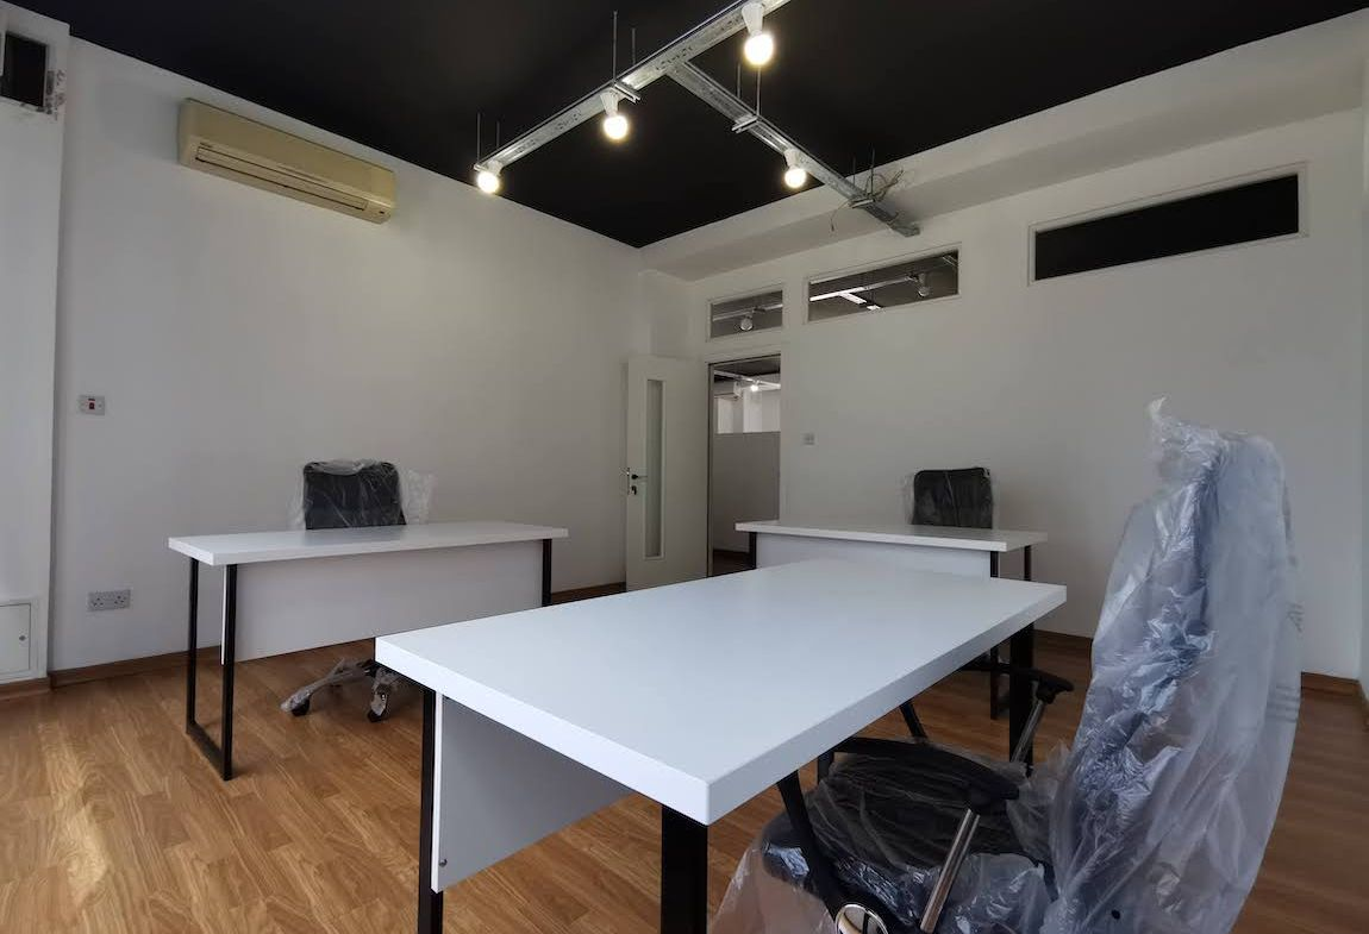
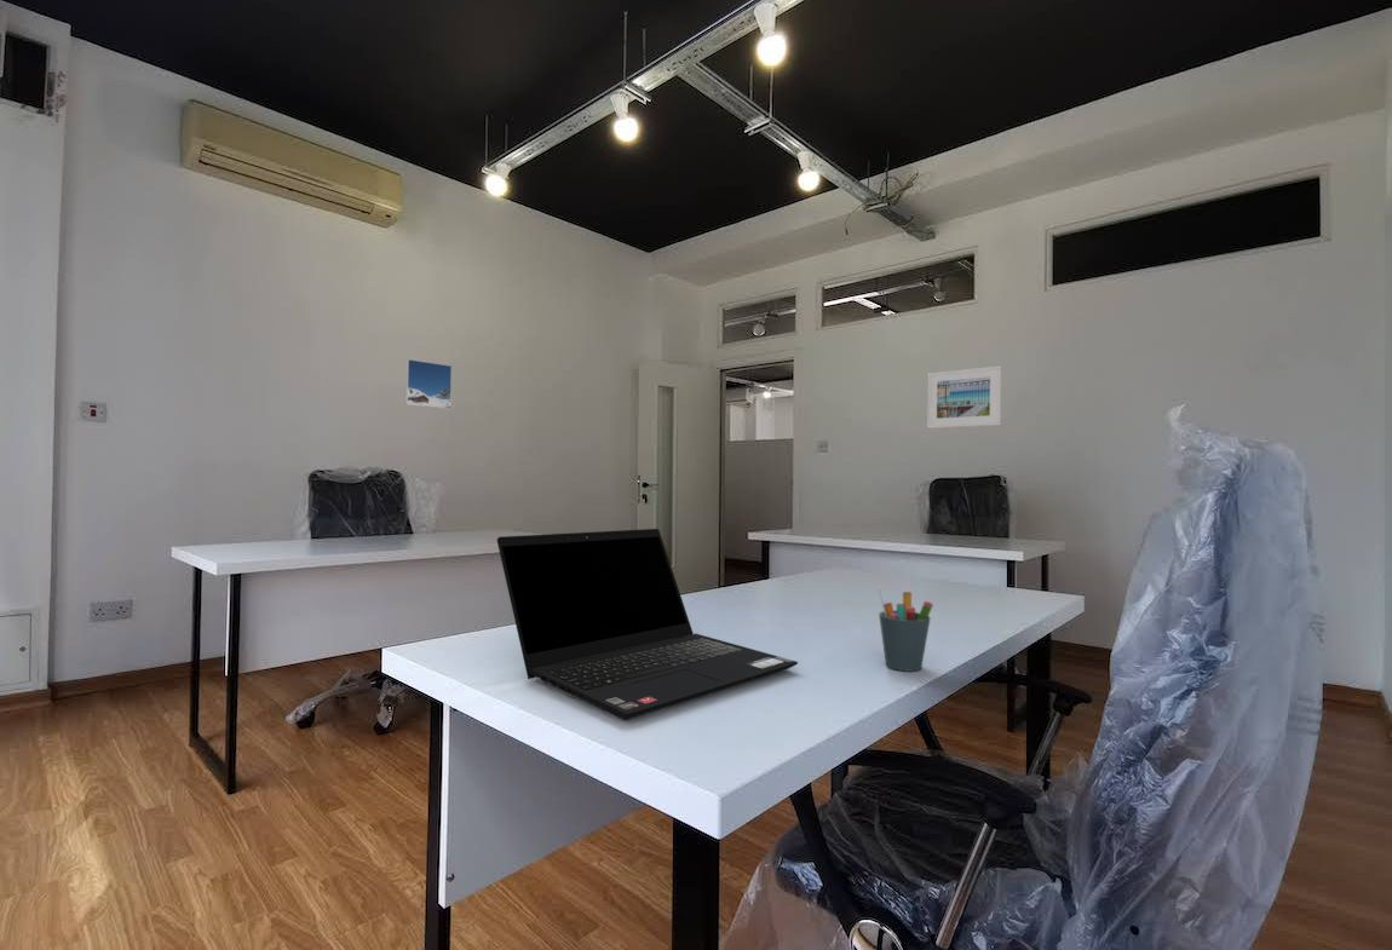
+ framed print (428, 384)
+ pen holder (904, 627)
+ laptop computer (645, 603)
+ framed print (962, 398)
